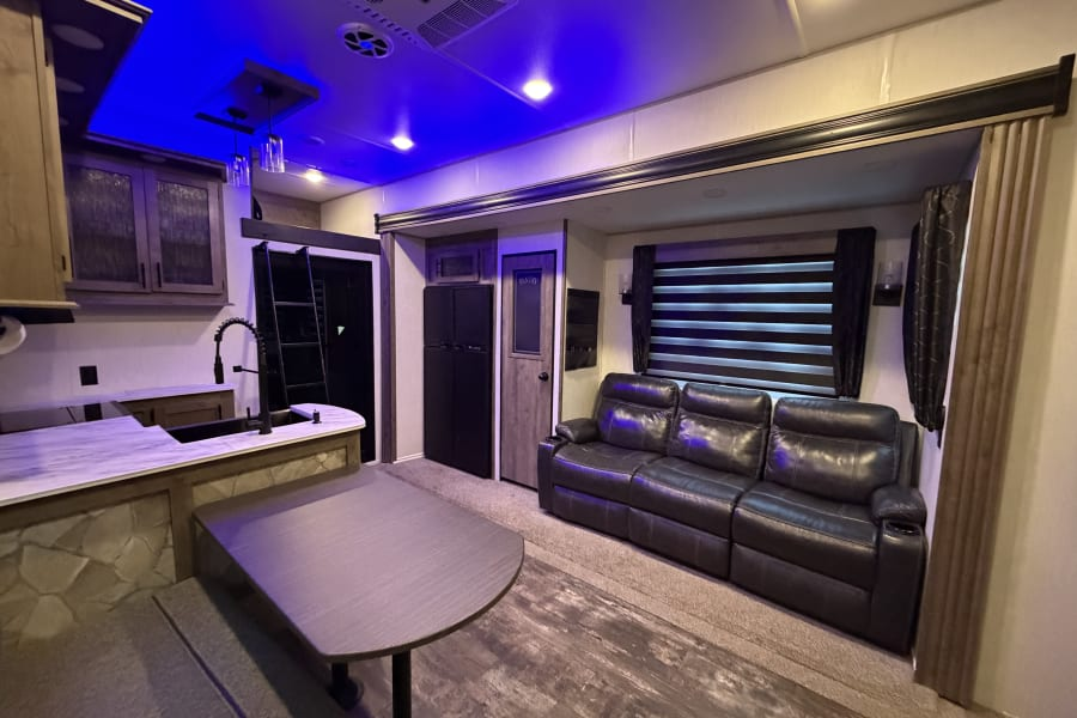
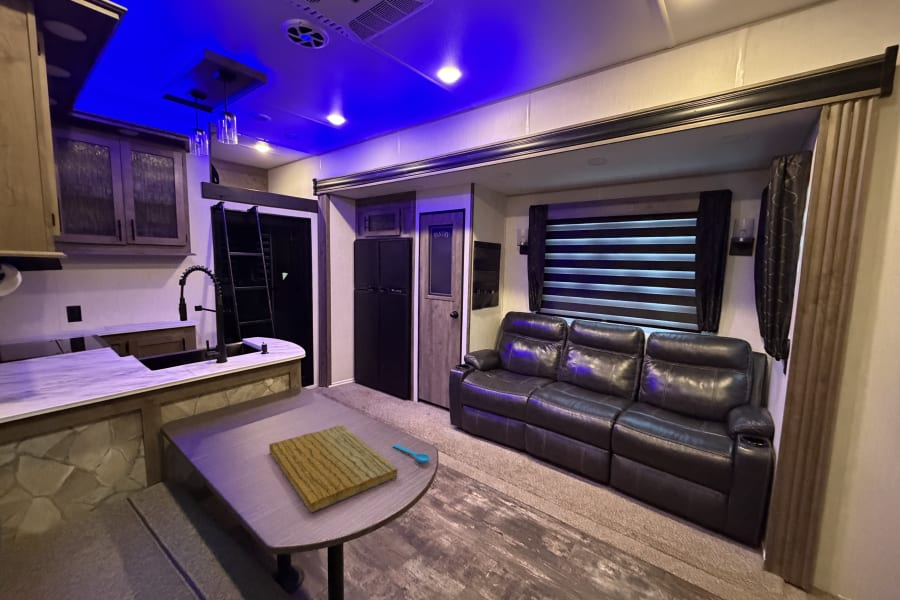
+ cutting board (329, 458)
+ spoon (410, 452)
